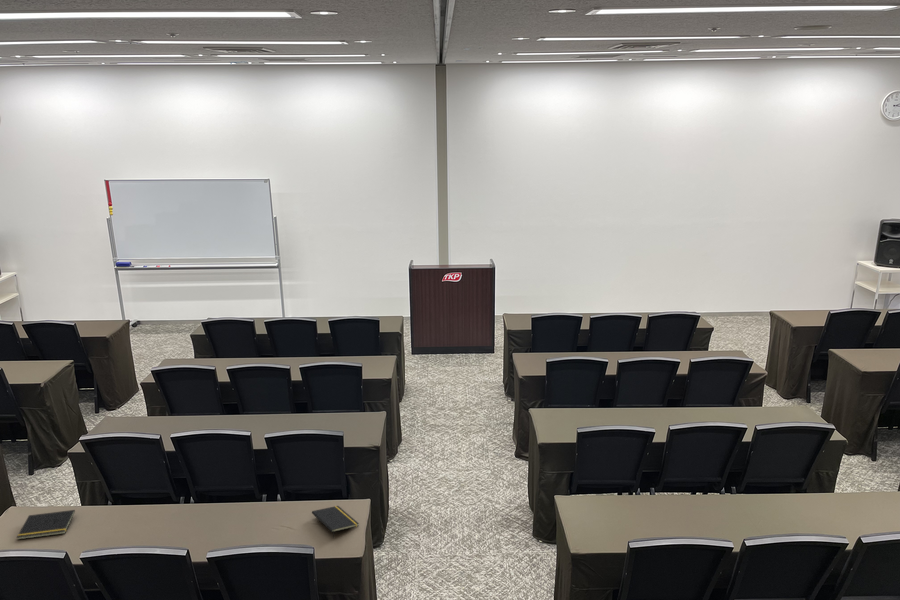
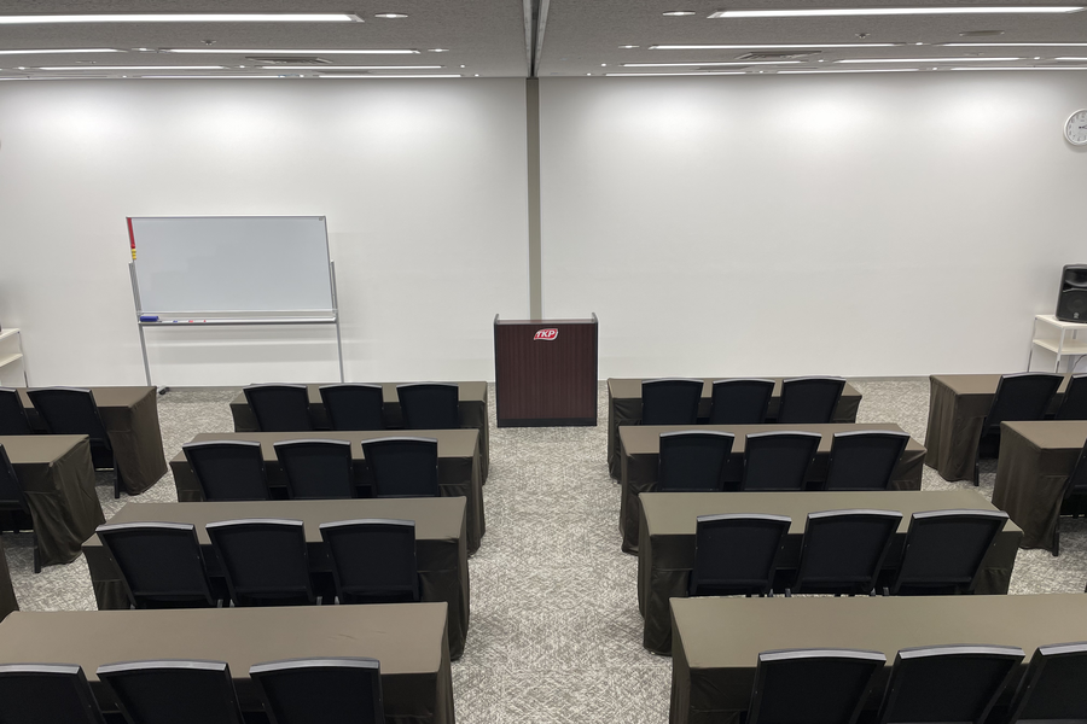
- notepad (46, 524)
- notepad (335, 518)
